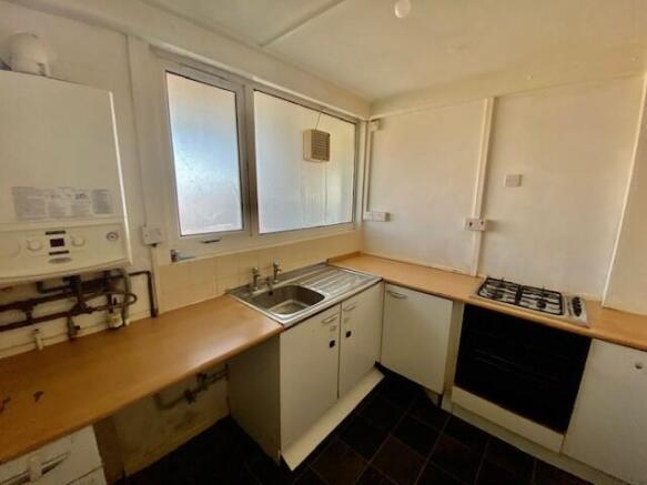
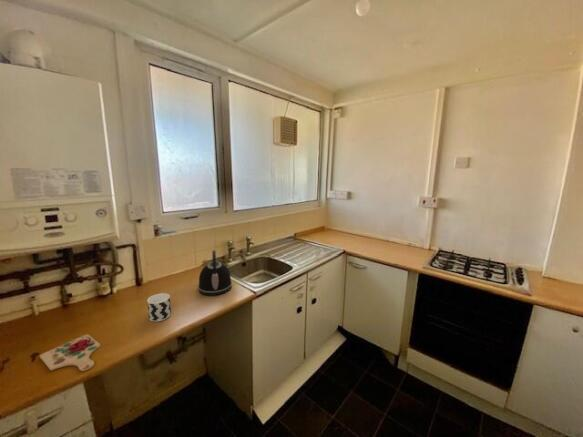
+ cup (158, 305)
+ kettle (214, 269)
+ cutting board (75, 353)
